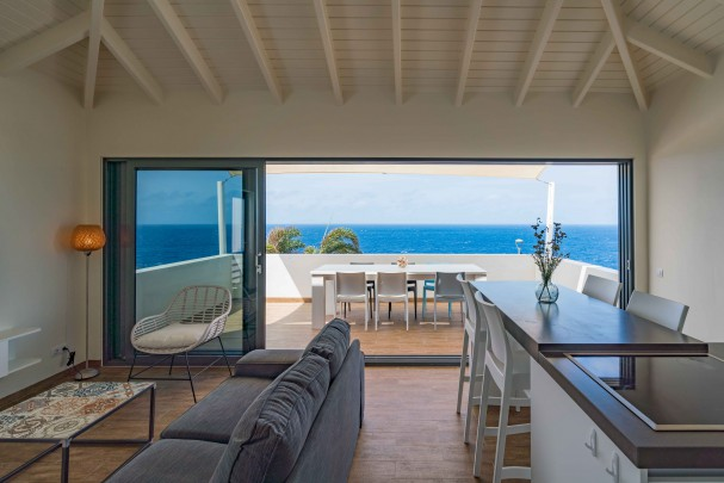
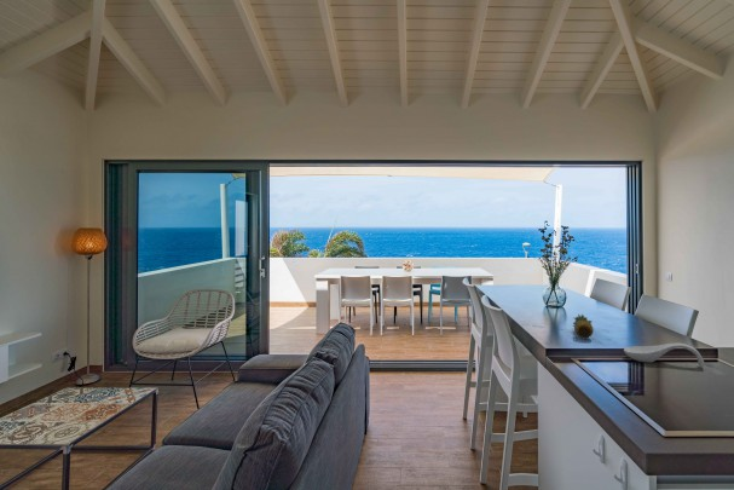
+ spoon rest (661, 352)
+ fruit (583, 325)
